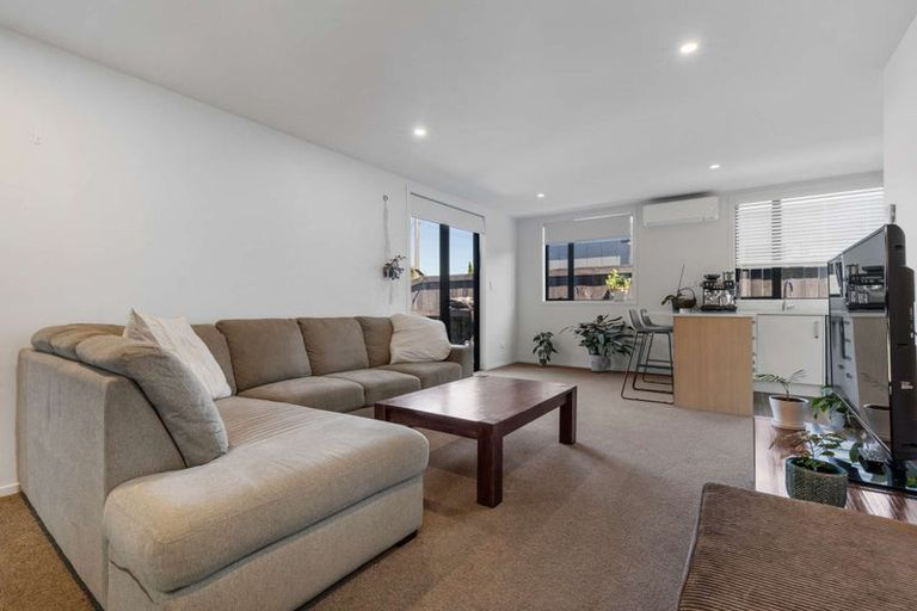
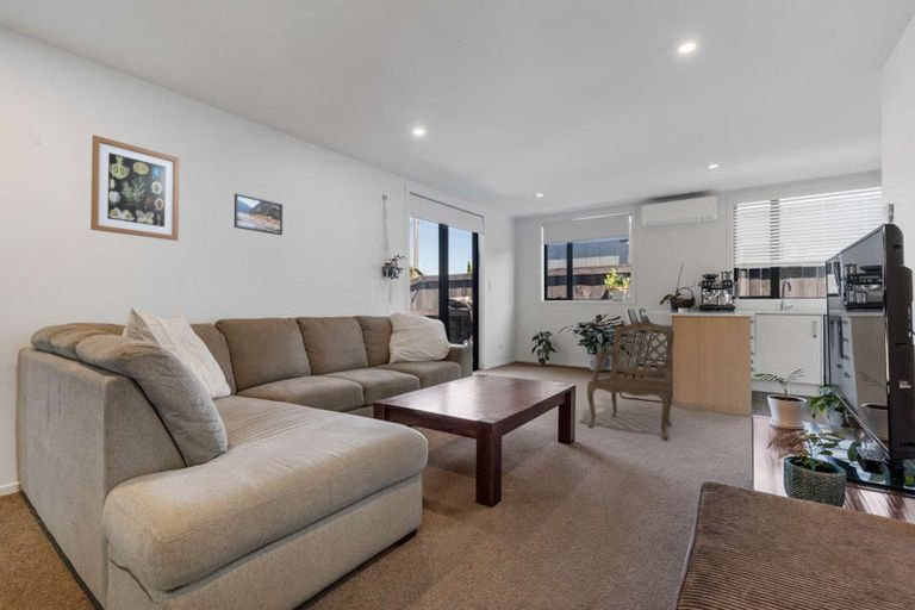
+ wall art (137, 191)
+ armchair (634, 373)
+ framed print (259, 214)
